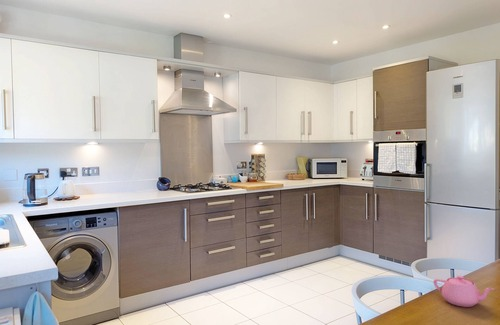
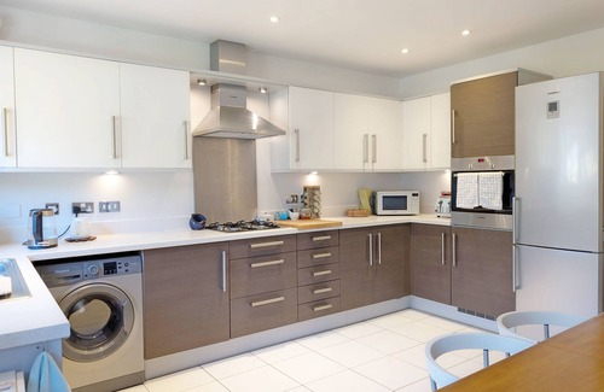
- teapot (462, 289)
